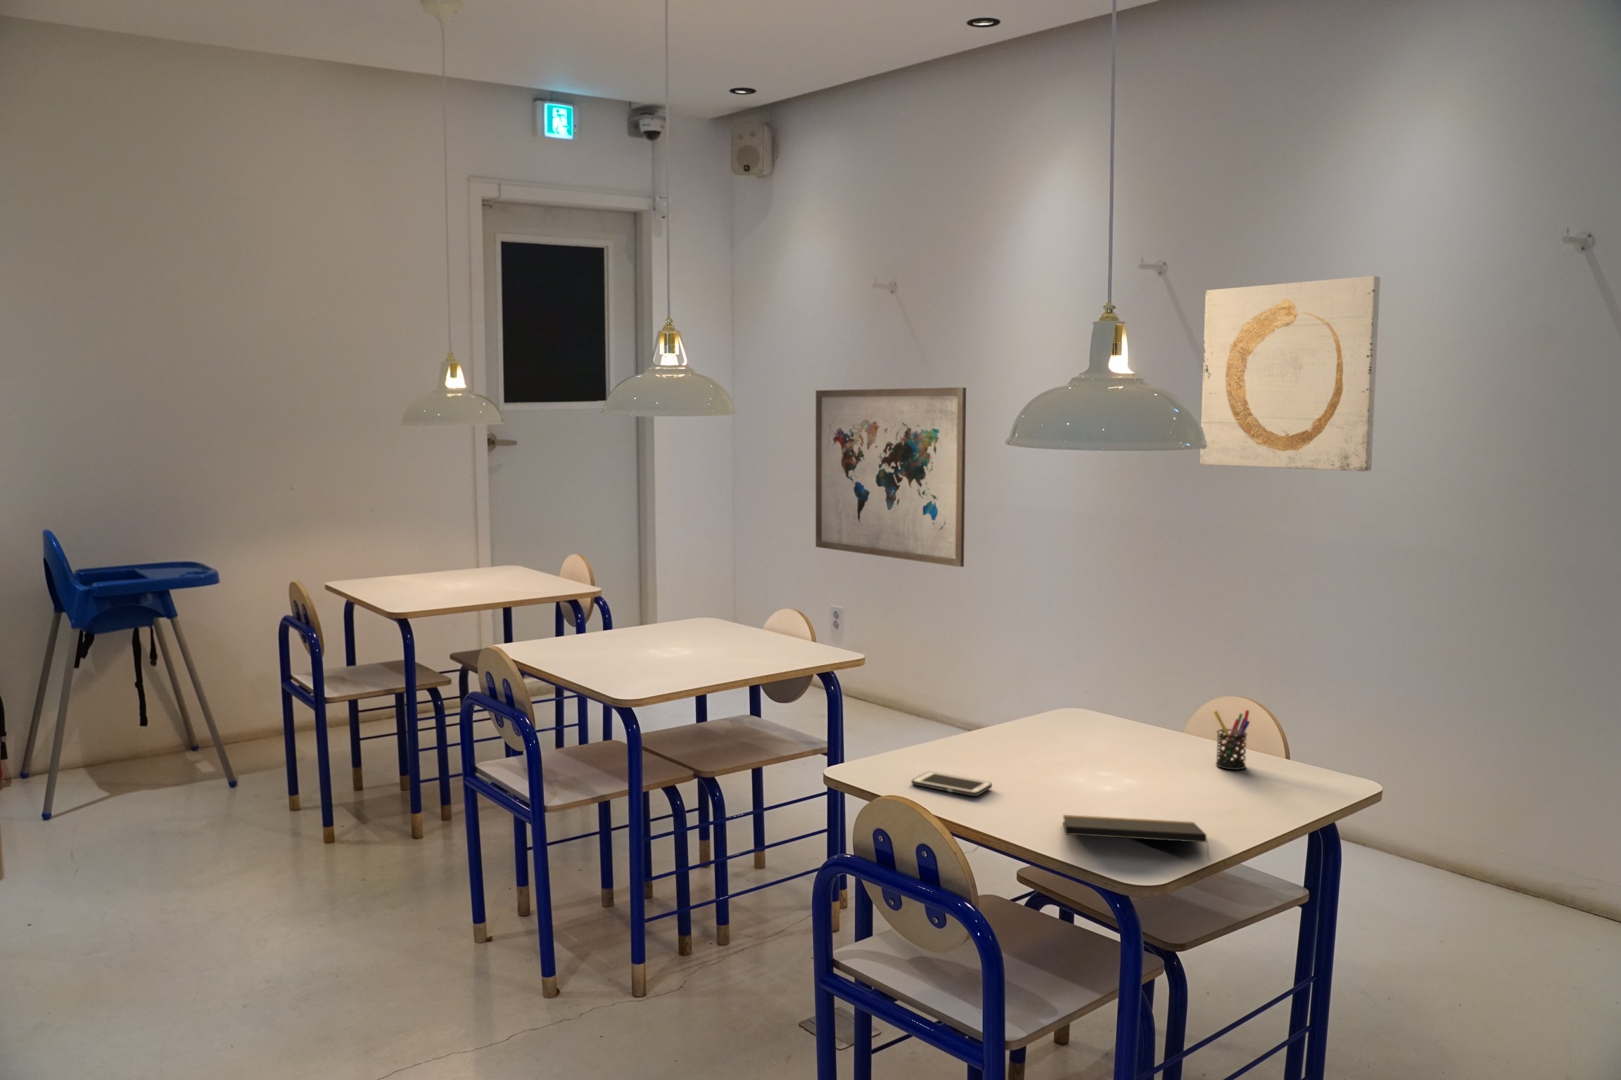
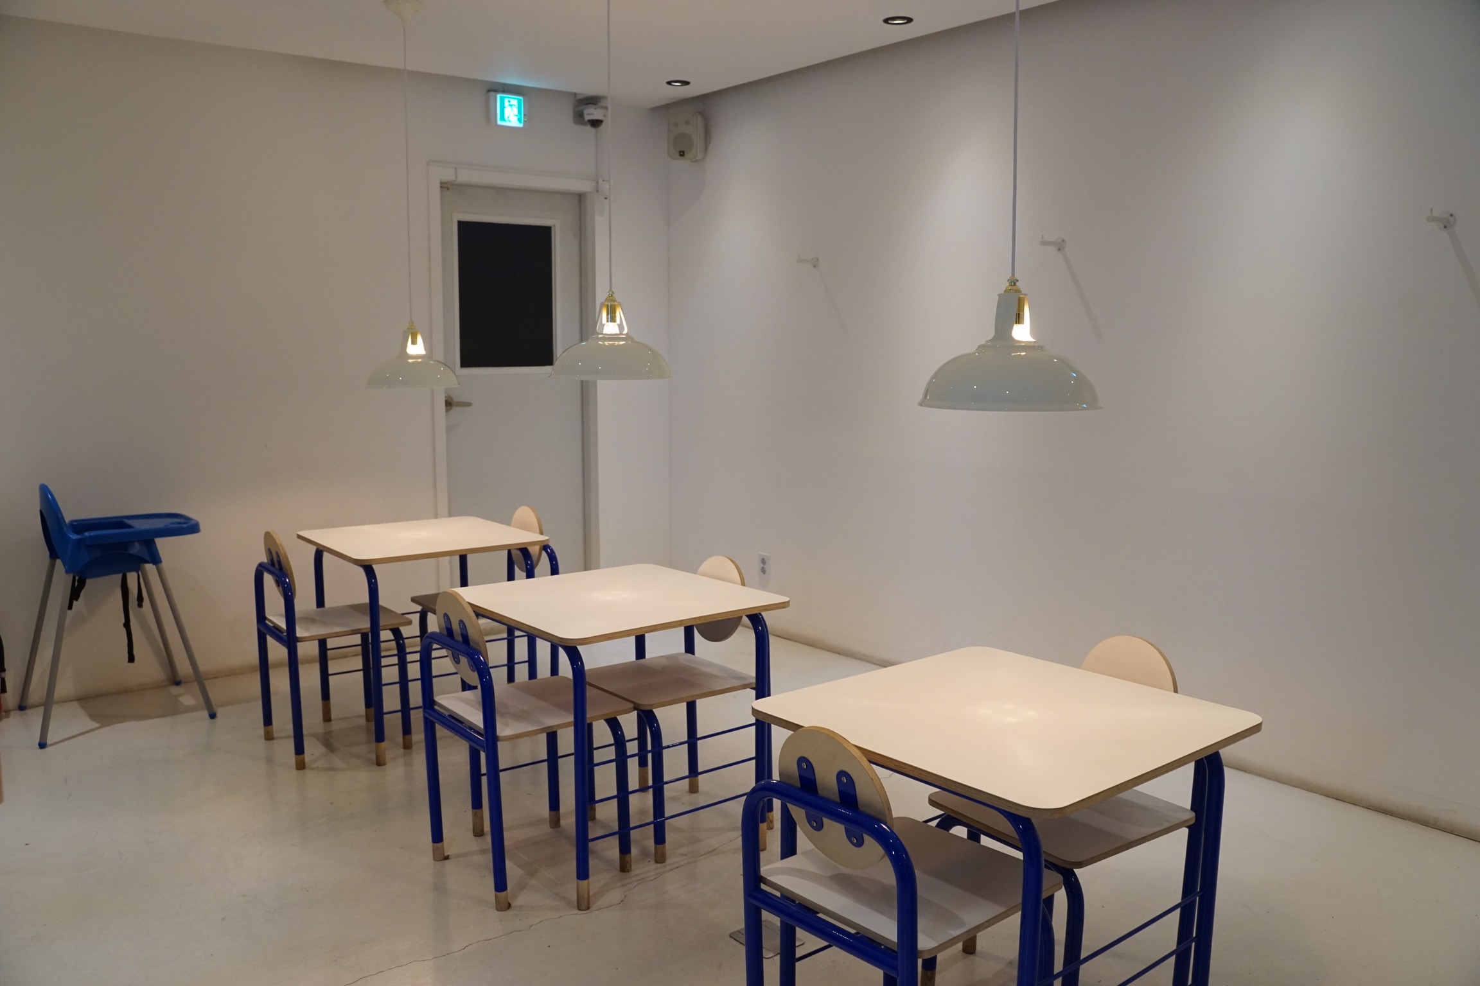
- cell phone (952, 783)
- wall art (1284, 376)
- notepad (1131, 828)
- wall art (885, 472)
- pen holder (1235, 736)
